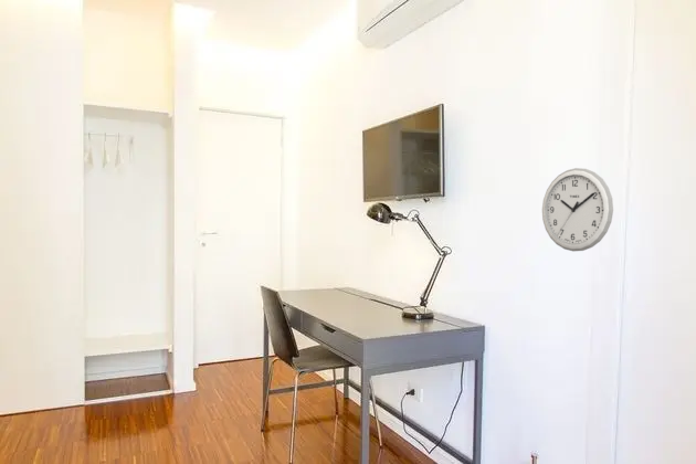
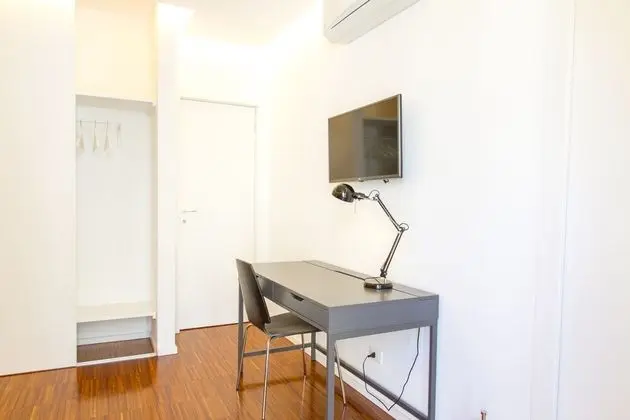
- wall clock (573, 209)
